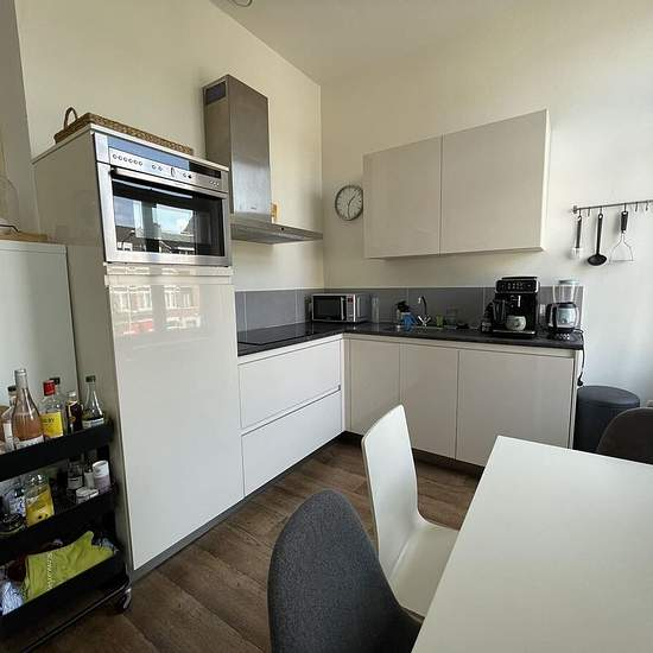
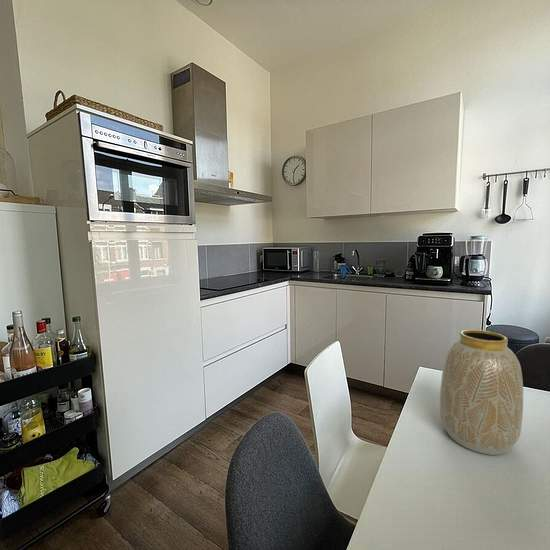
+ vase (479, 387)
